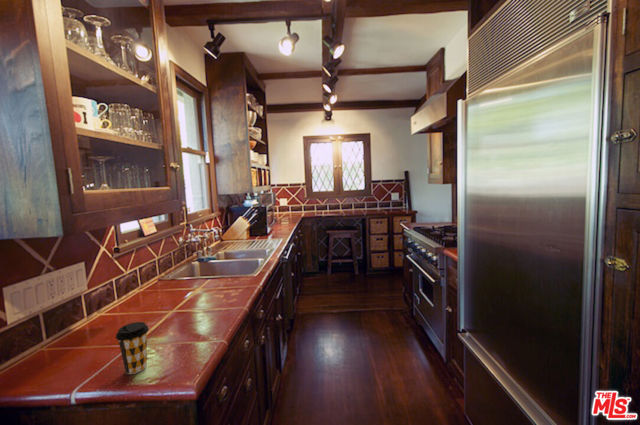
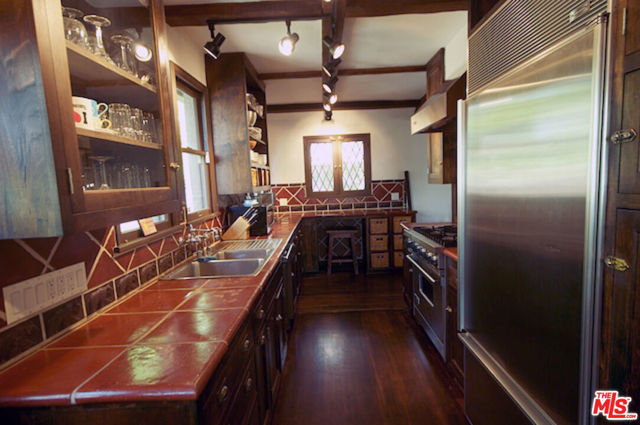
- coffee cup (134, 347)
